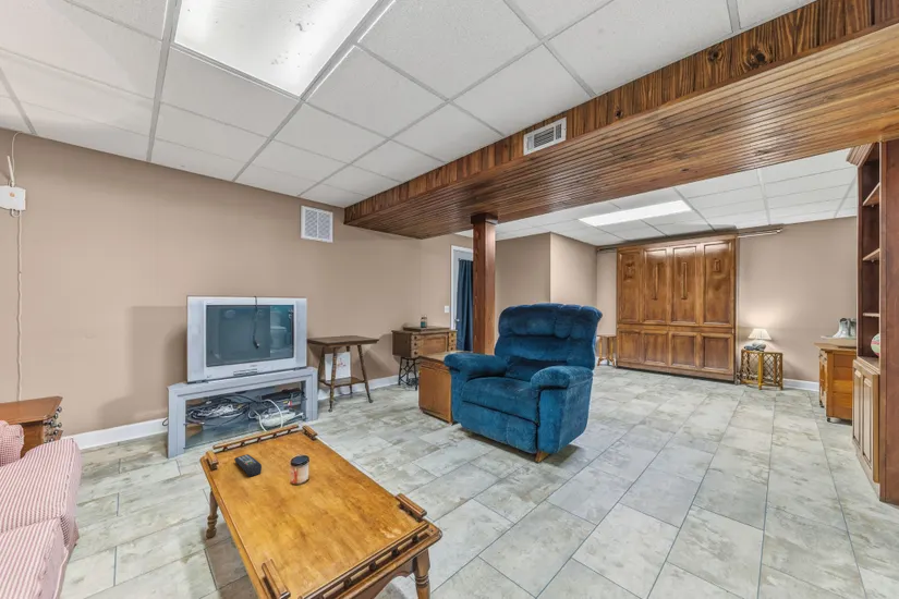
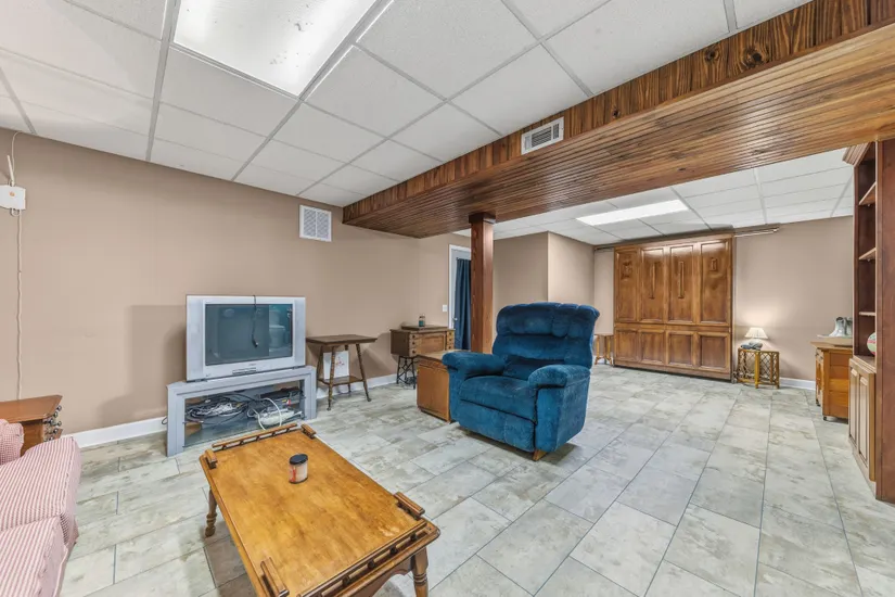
- remote control (247, 463)
